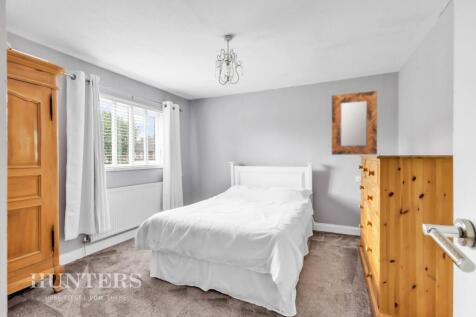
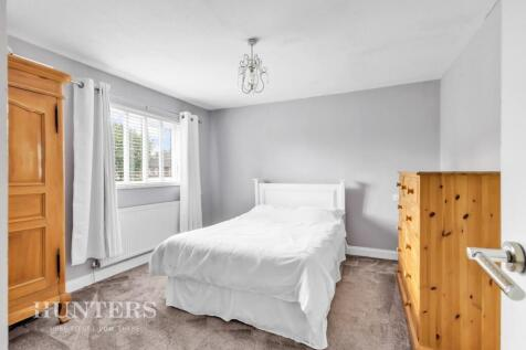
- home mirror (353, 124)
